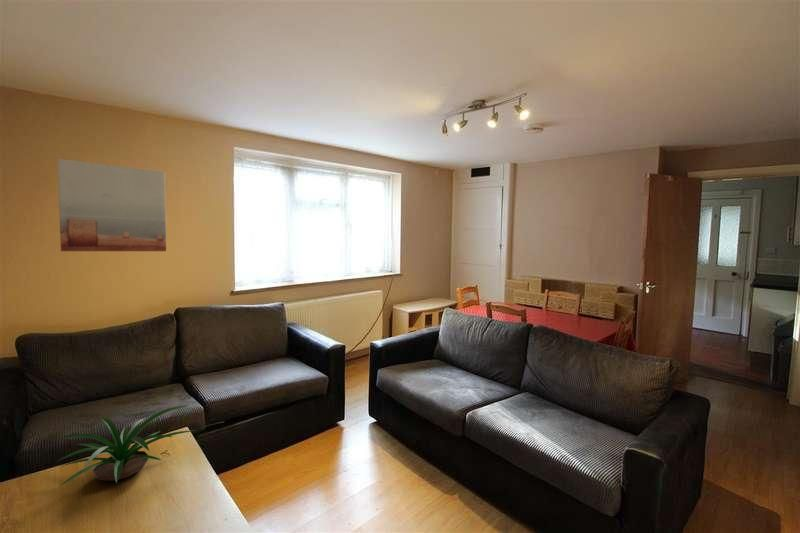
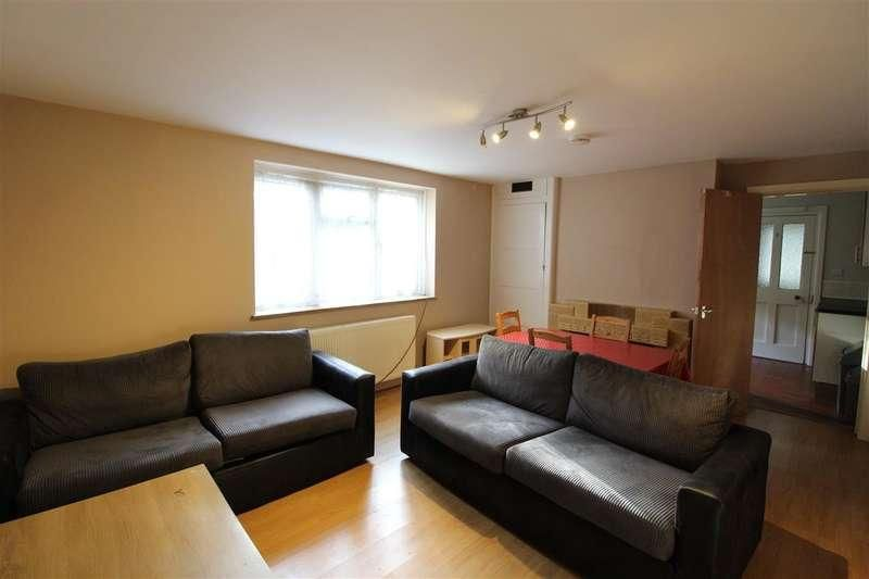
- wall art (116, 208)
- plant (130, 448)
